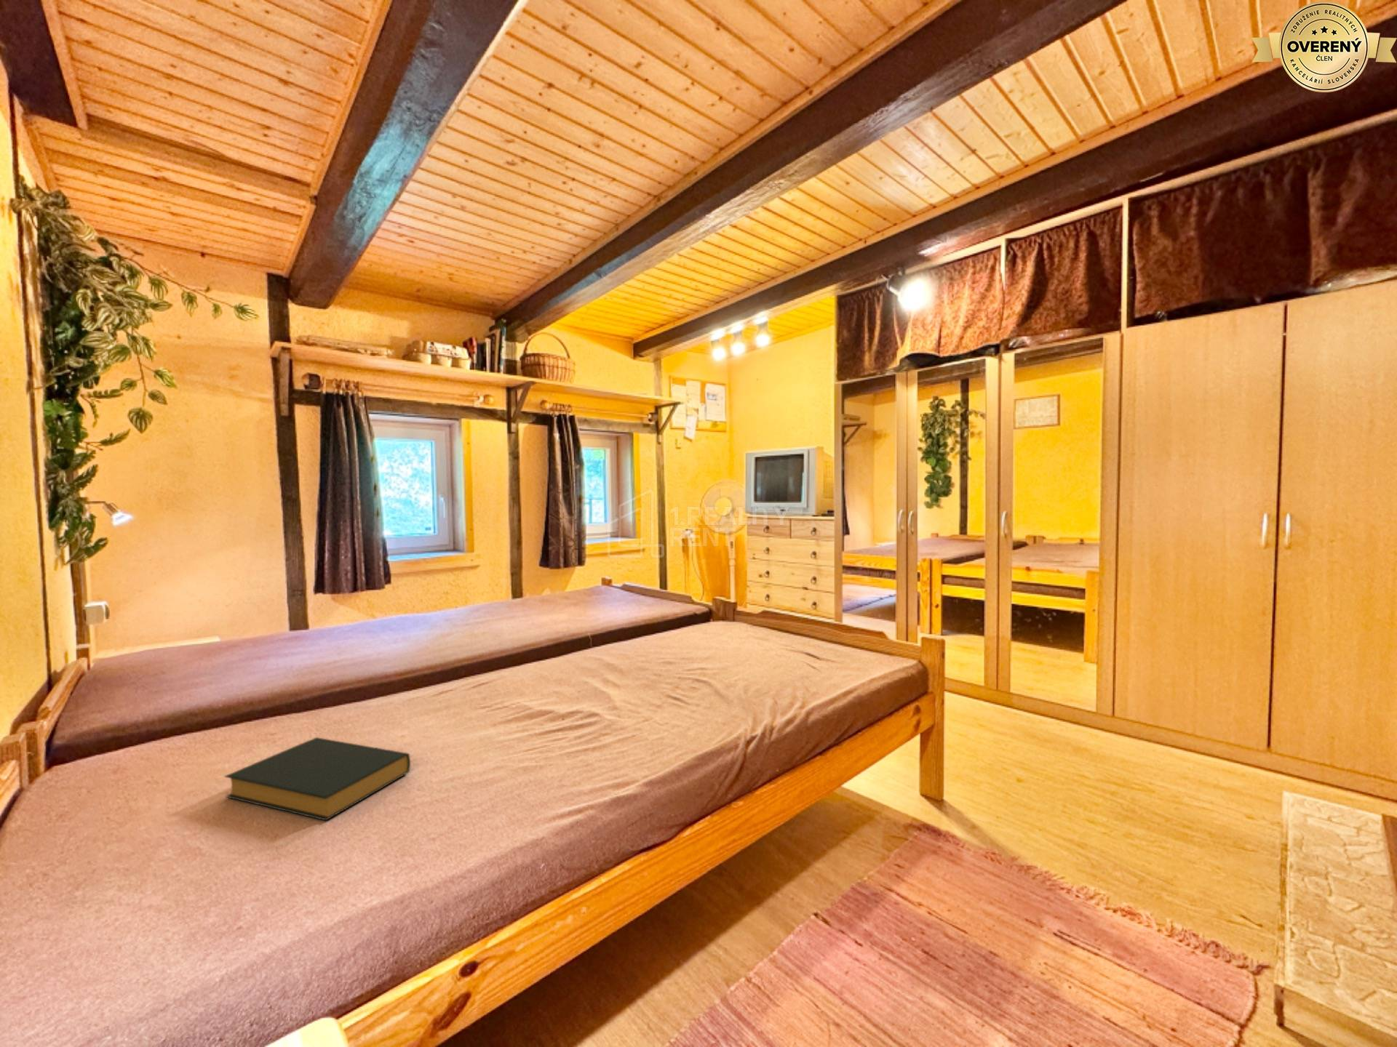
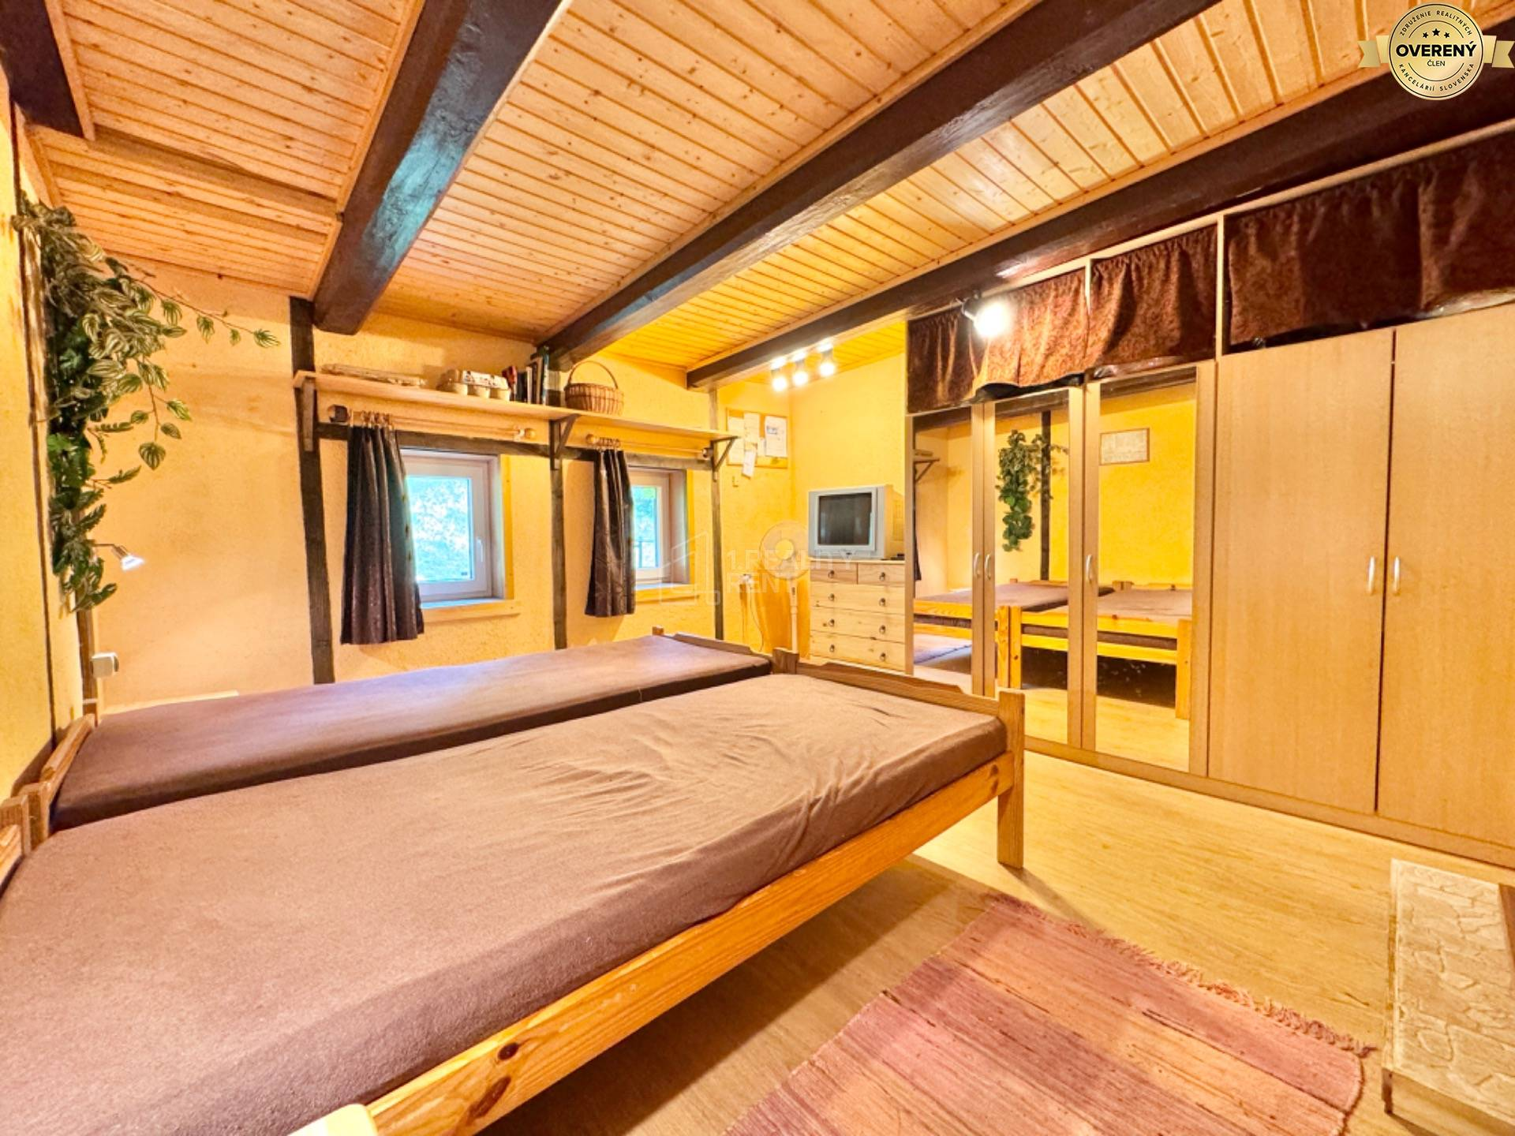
- hardback book (321, 773)
